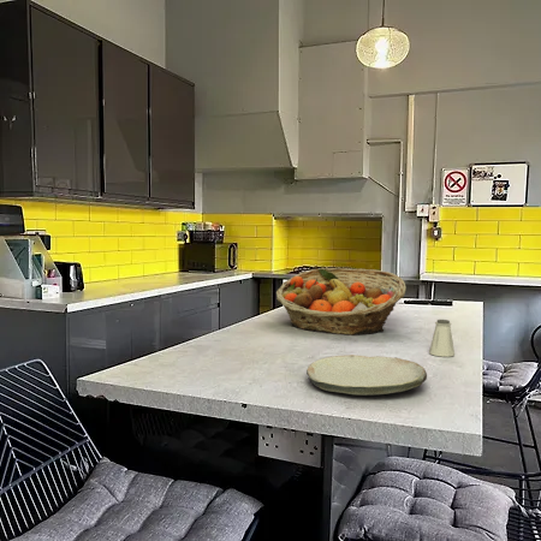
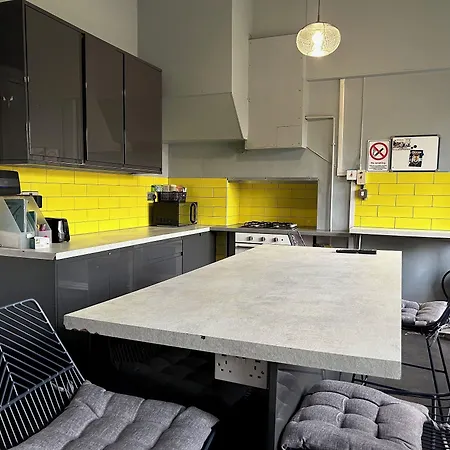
- fruit basket (339, 298)
- plate (364, 374)
- saltshaker (442, 337)
